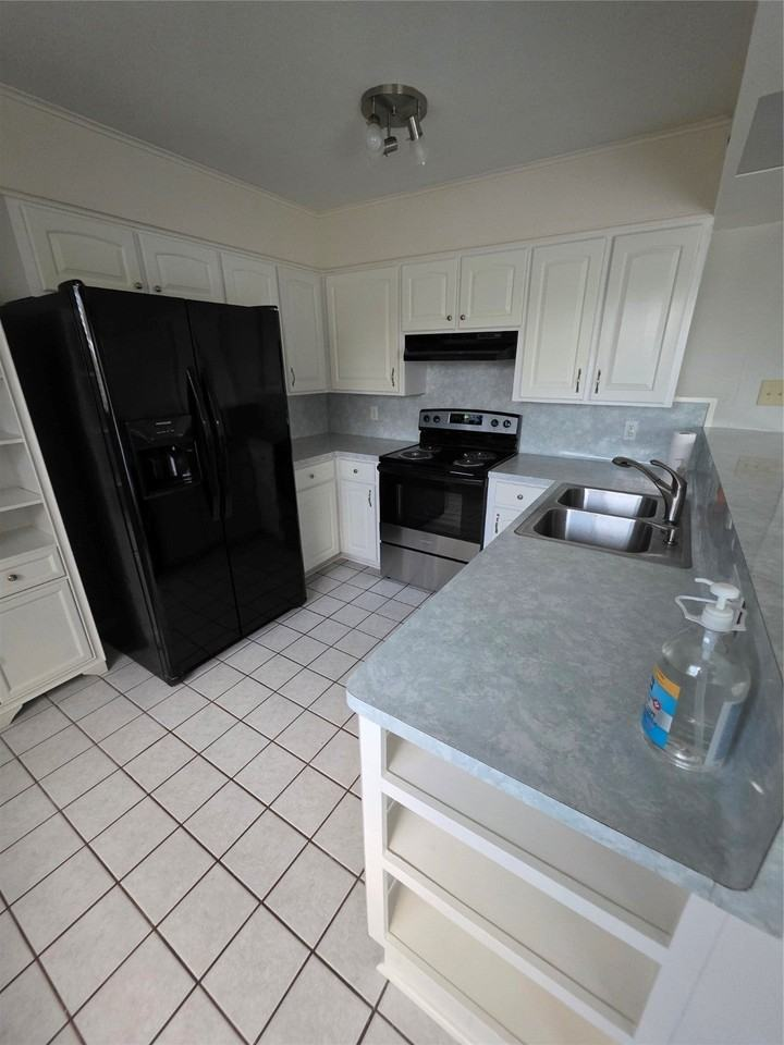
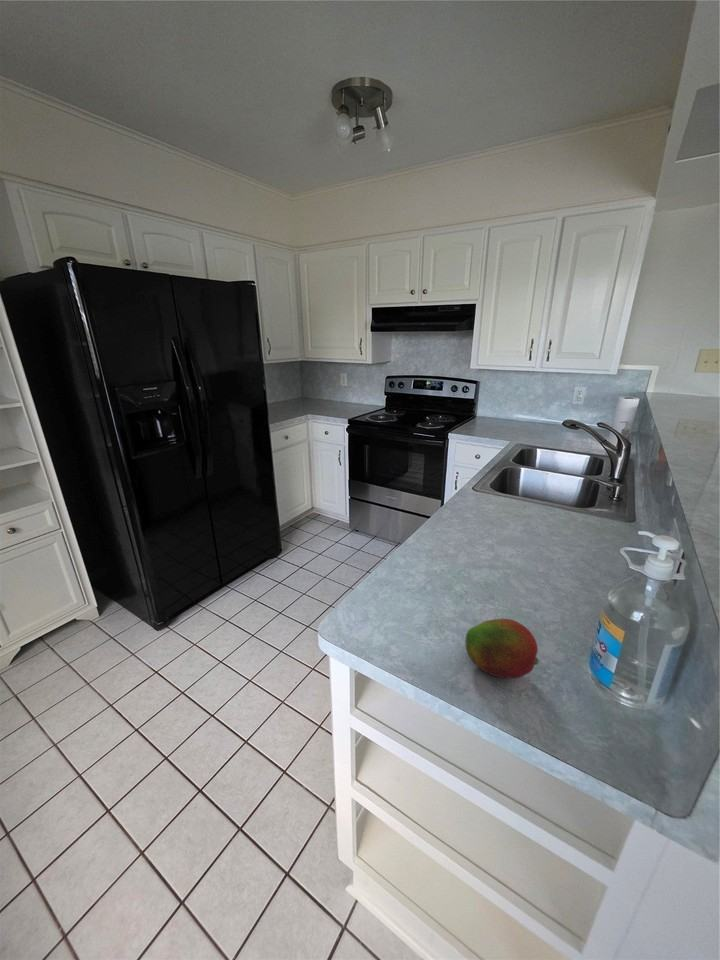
+ fruit (500, 647)
